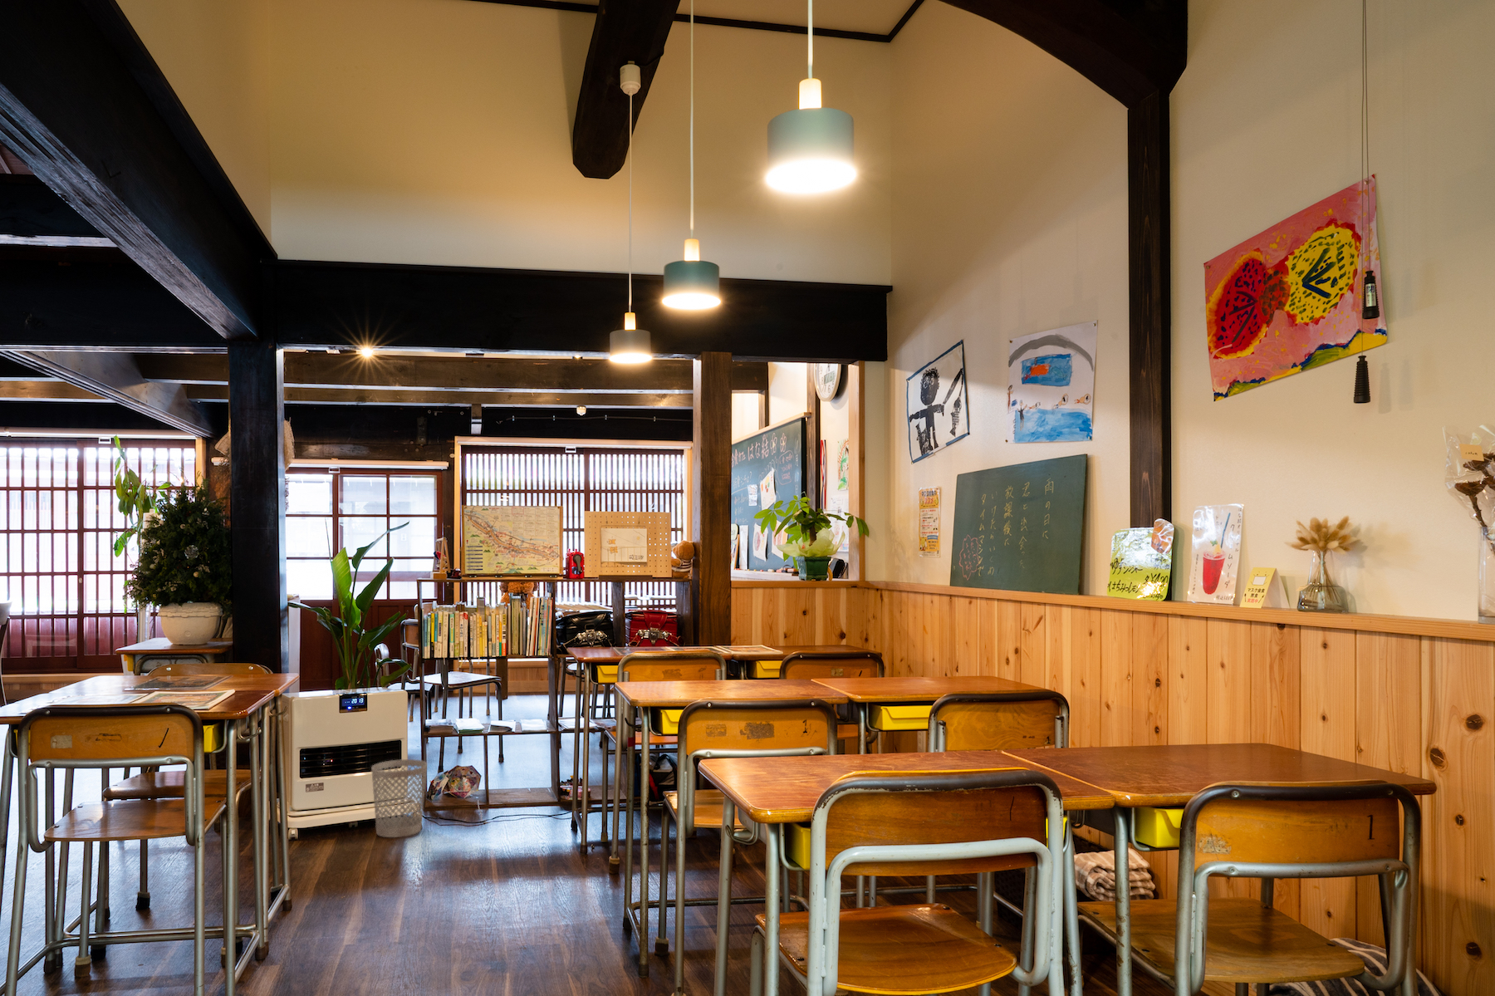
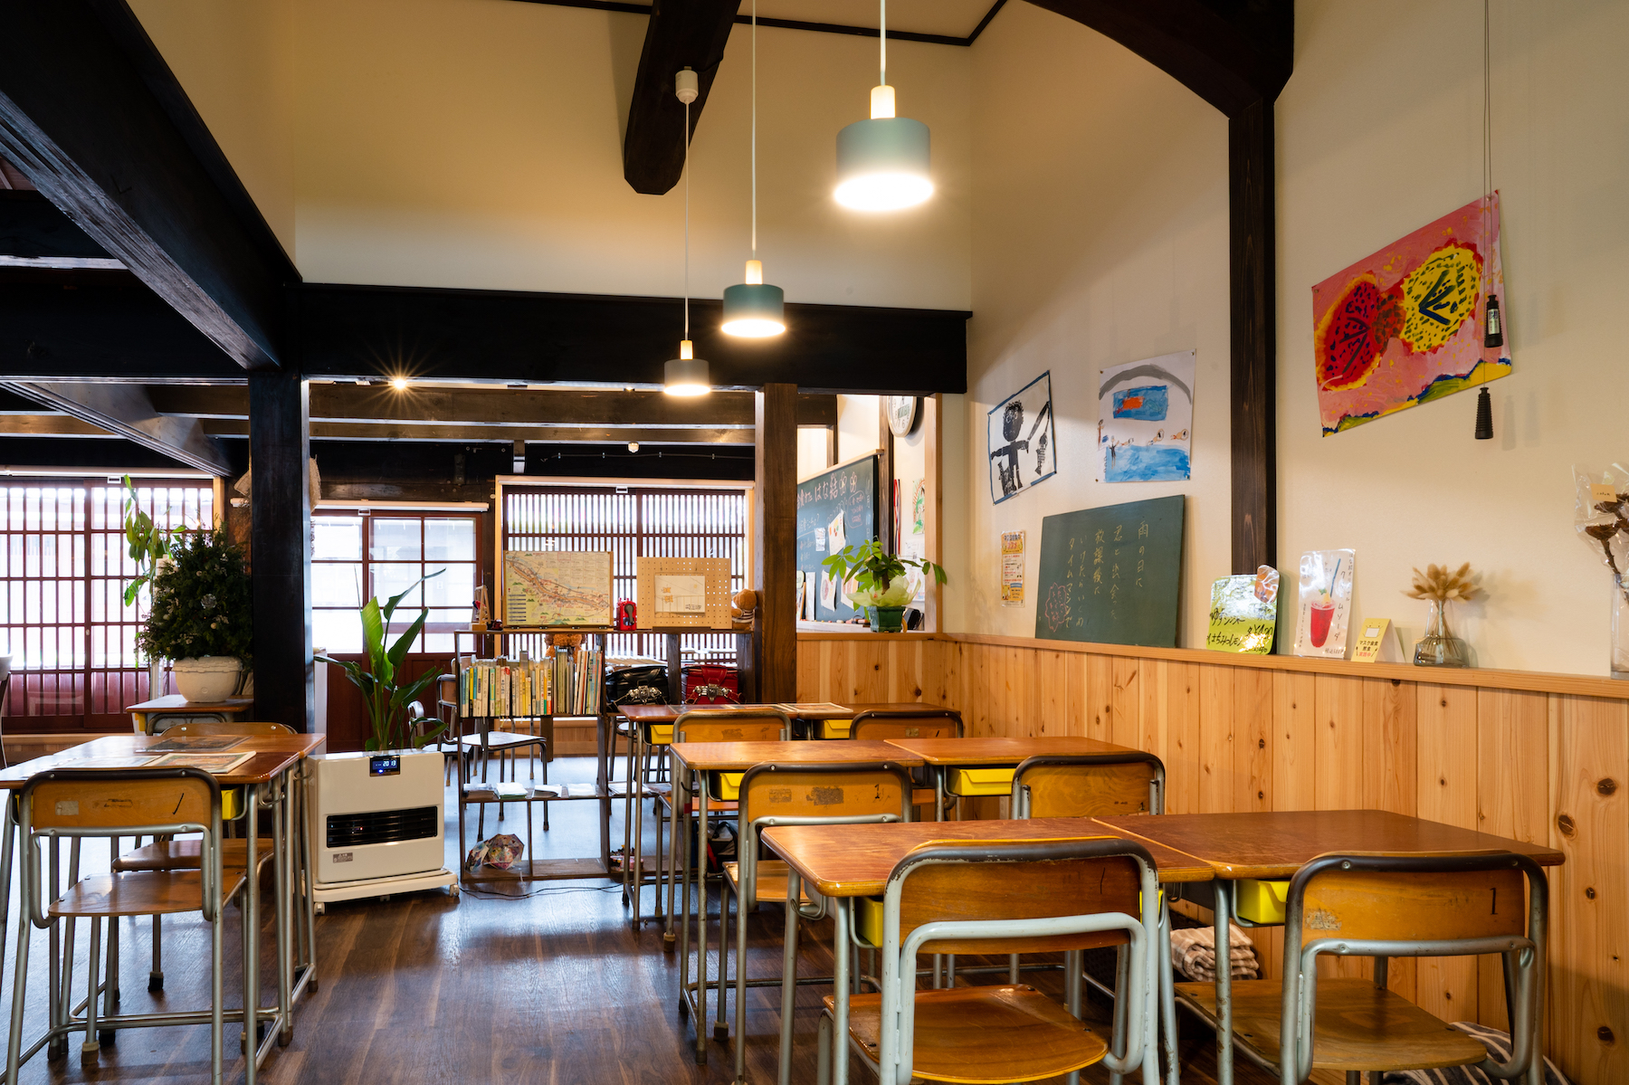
- wastebasket (399, 797)
